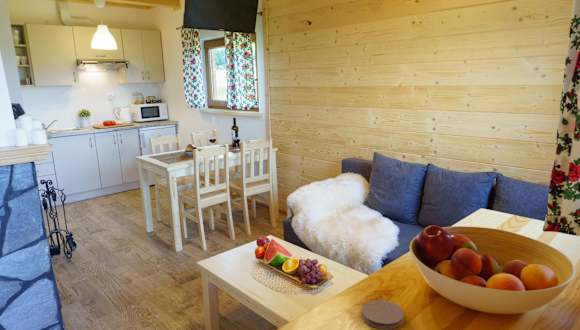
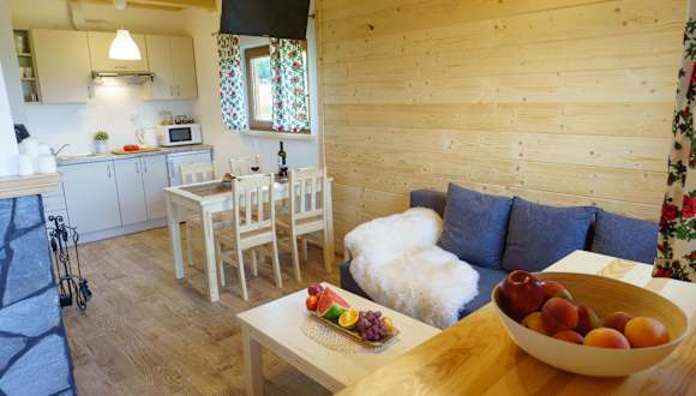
- coaster (382, 313)
